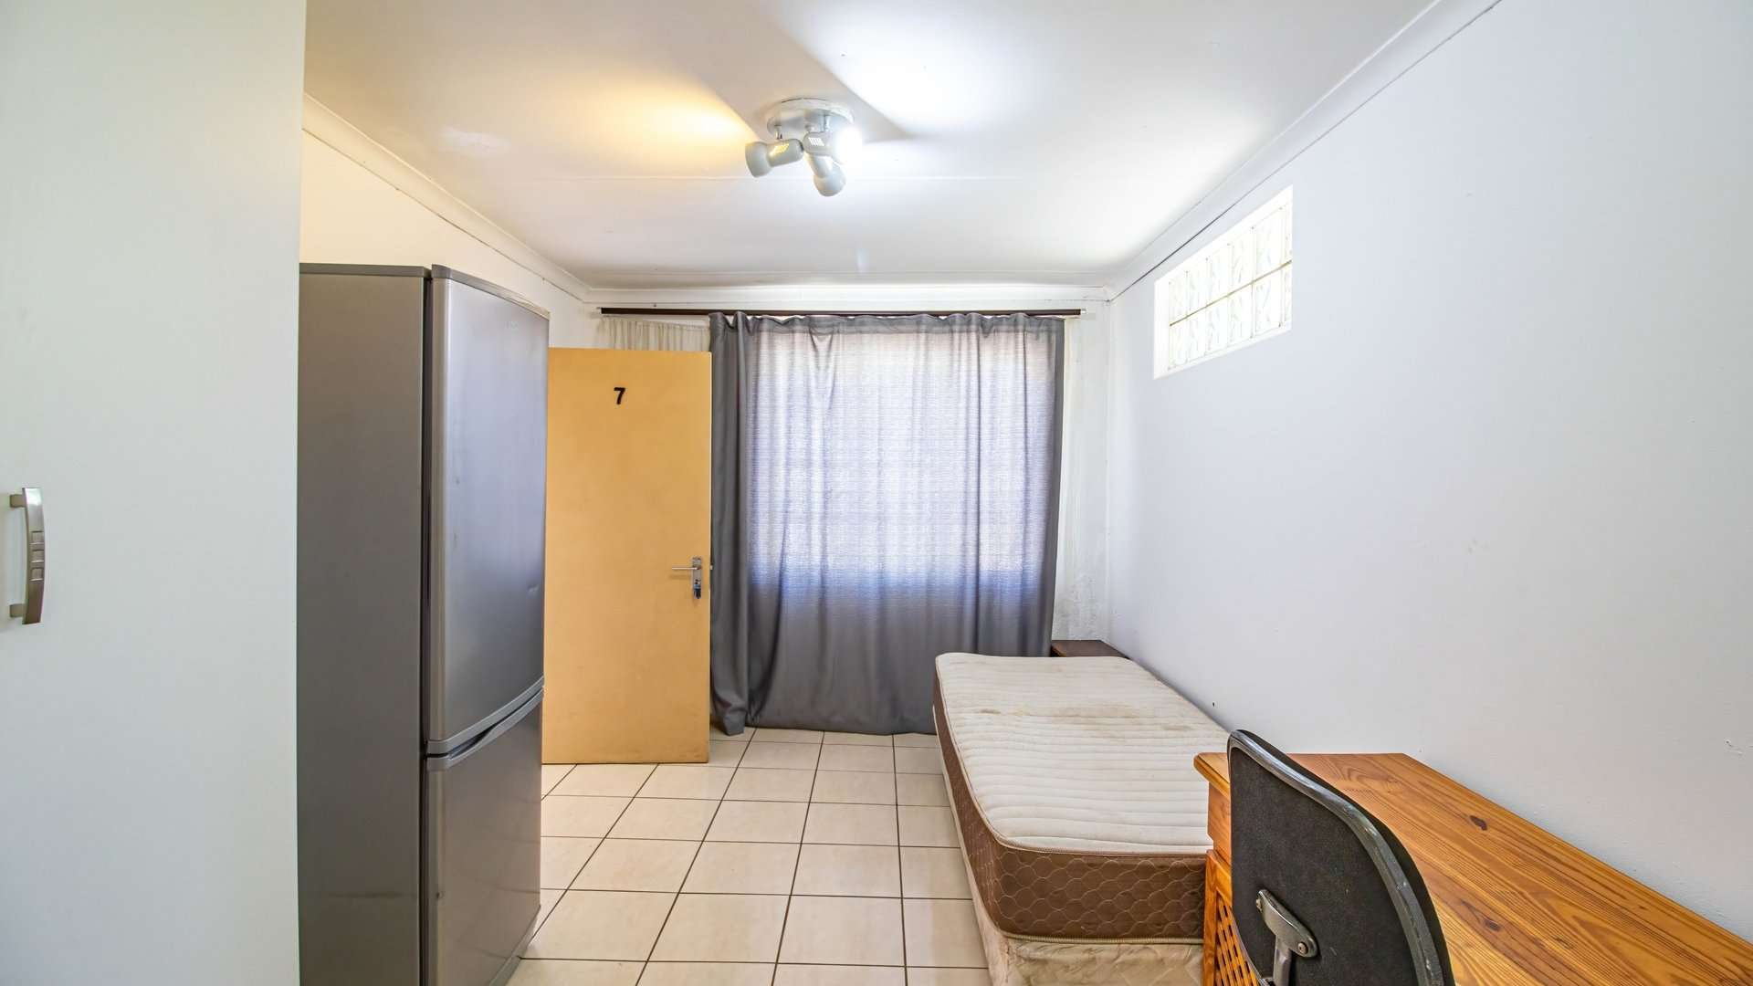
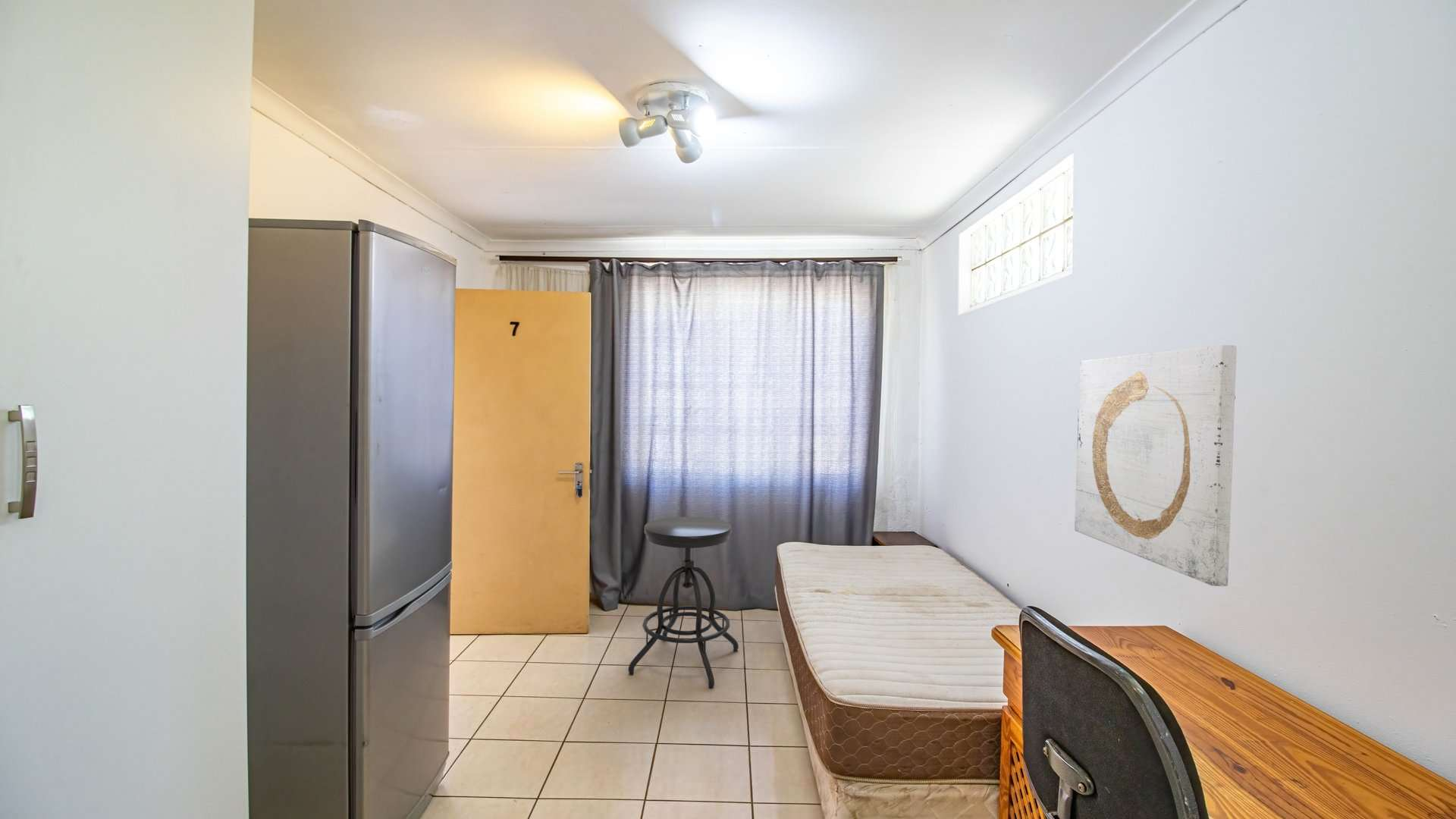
+ wall art (1141, 454)
+ stool (687, 588)
